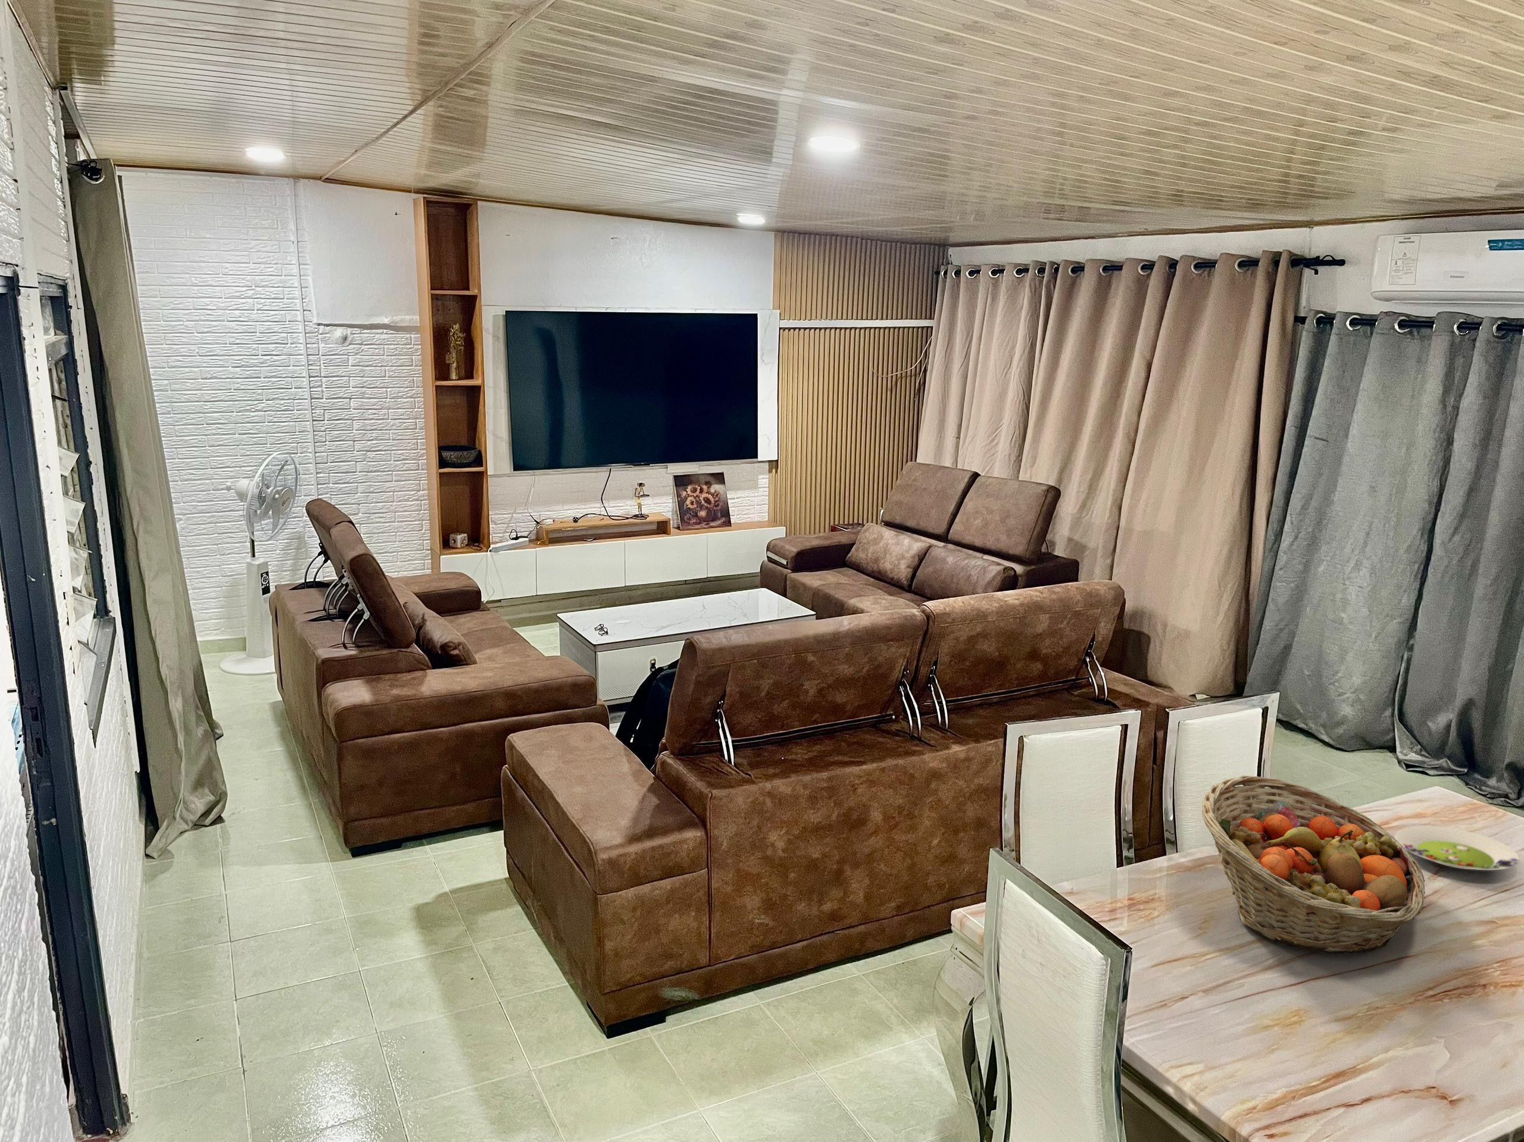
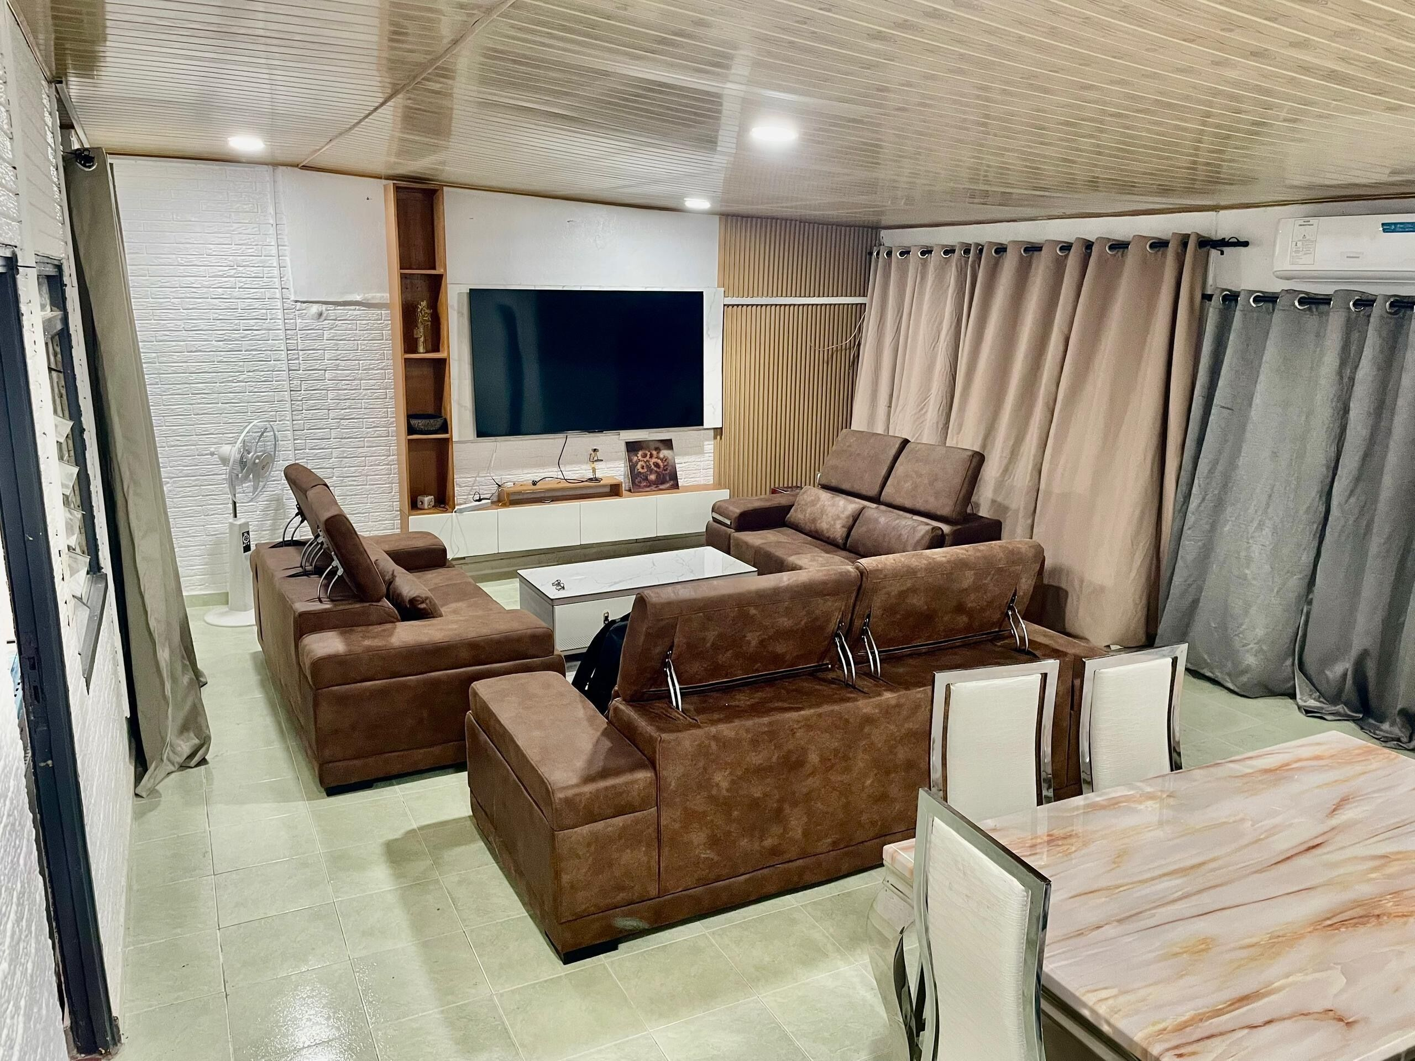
- fruit basket (1309, 860)
- salad plate (1456, 849)
